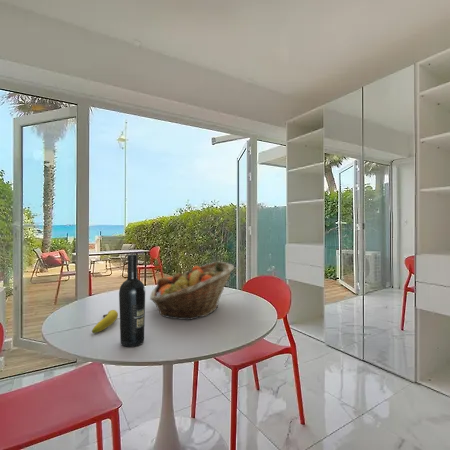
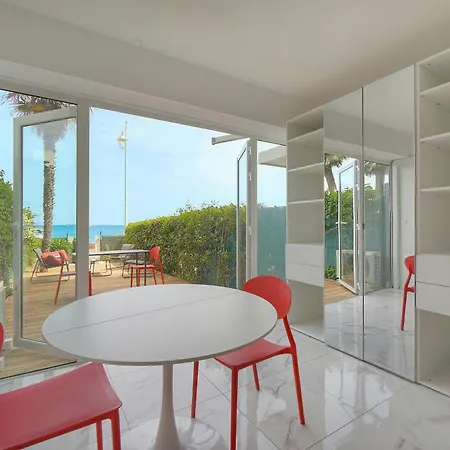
- fruit (106, 318)
- fruit basket (192, 286)
- wine bottle (132, 298)
